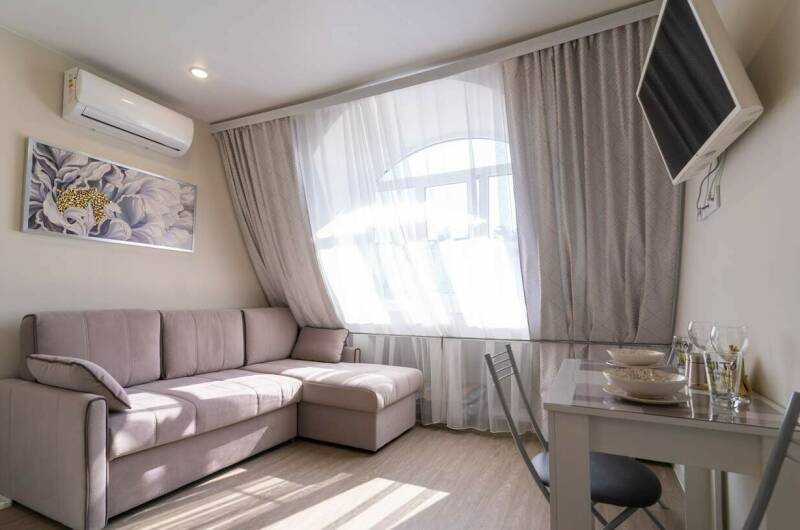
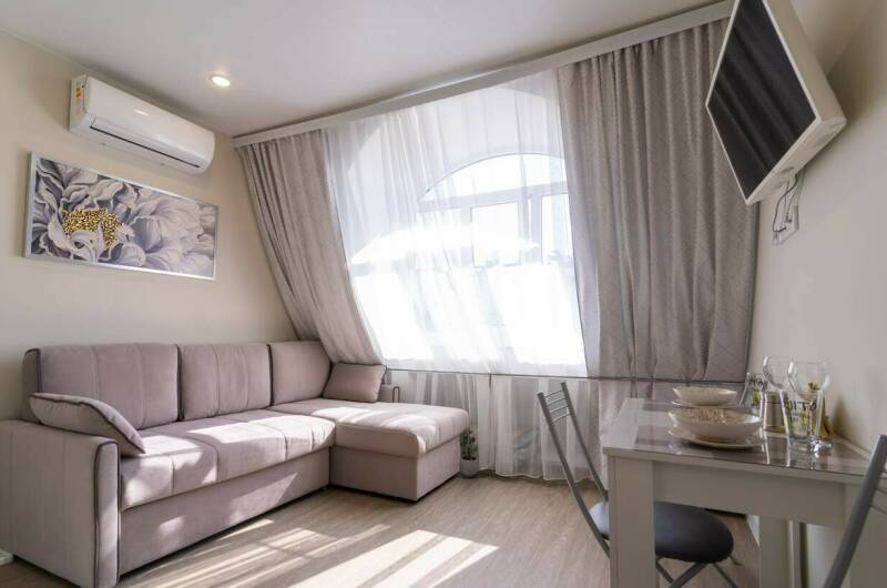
+ potted plant (470, 452)
